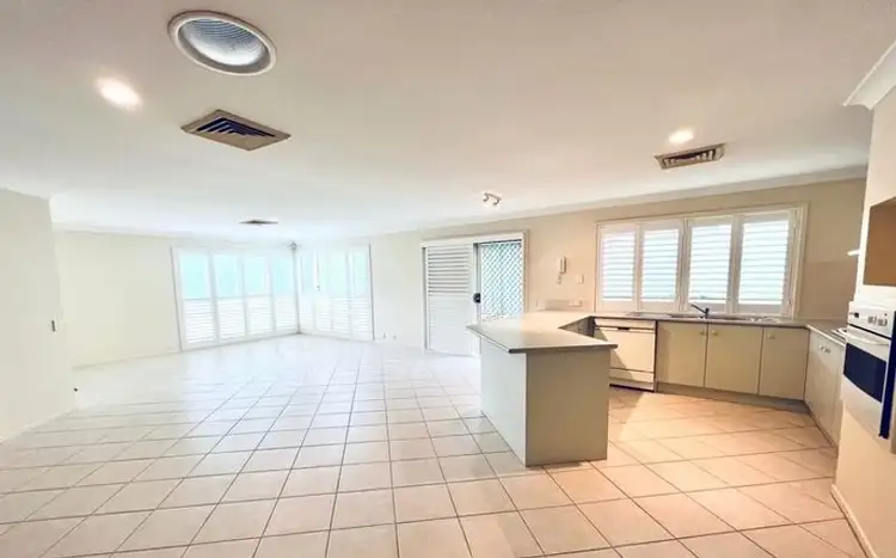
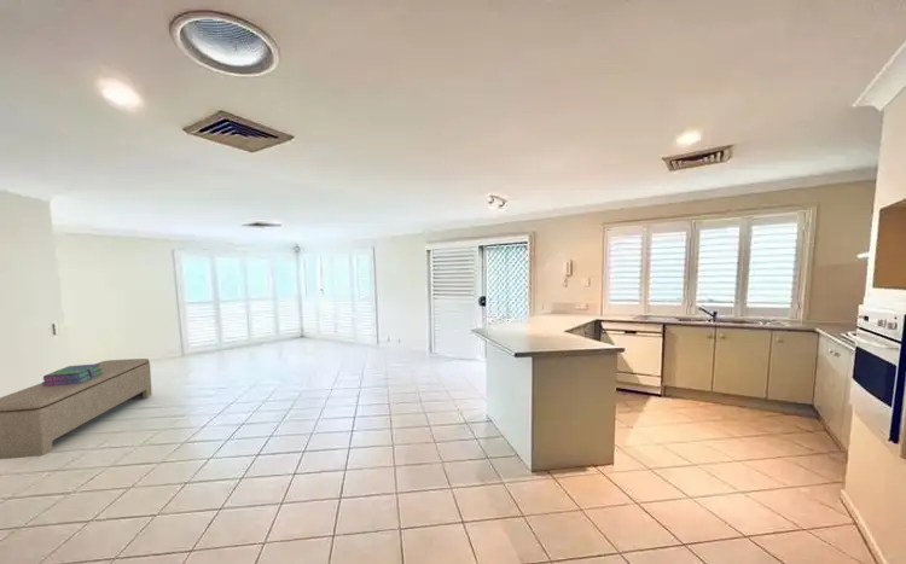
+ stack of books (74, 373)
+ bench (79, 399)
